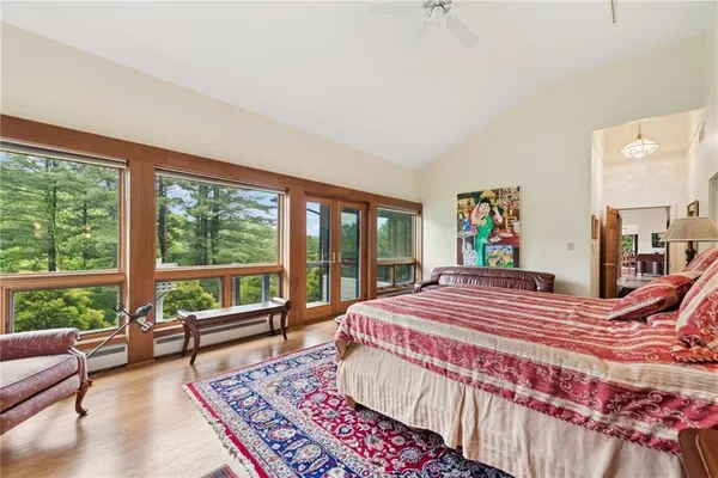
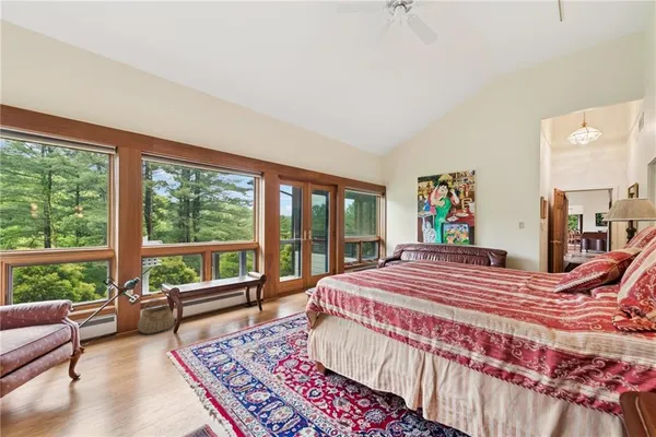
+ basket (156, 315)
